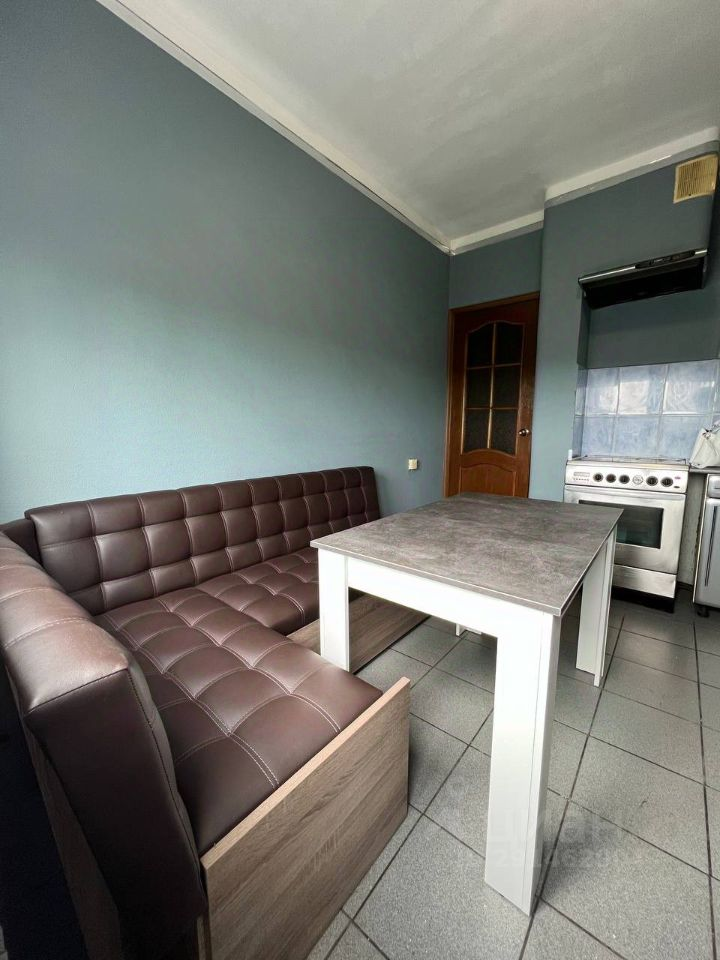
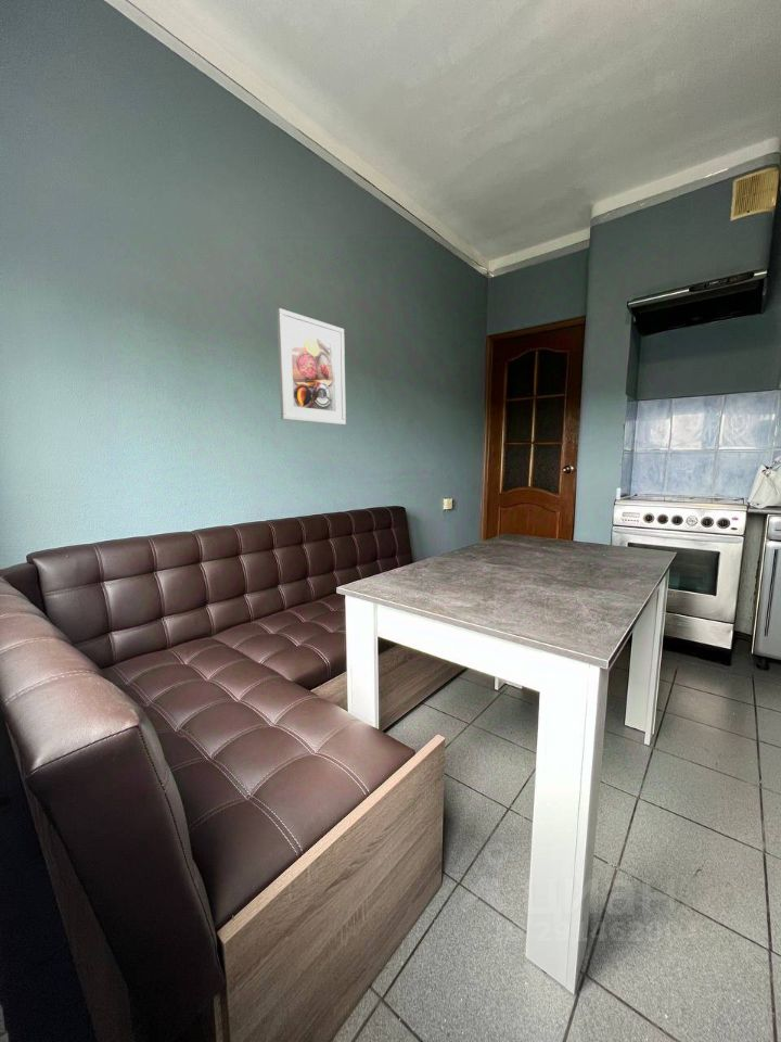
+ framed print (313, 371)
